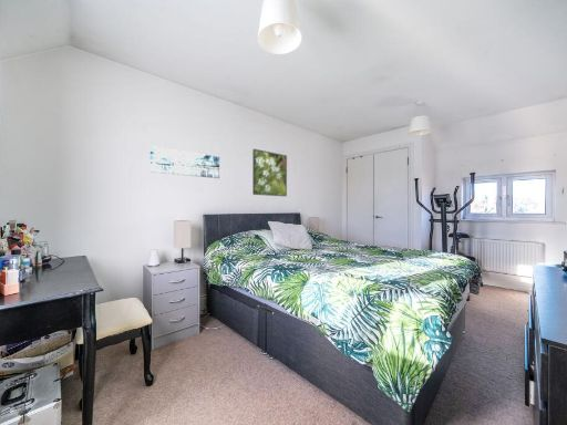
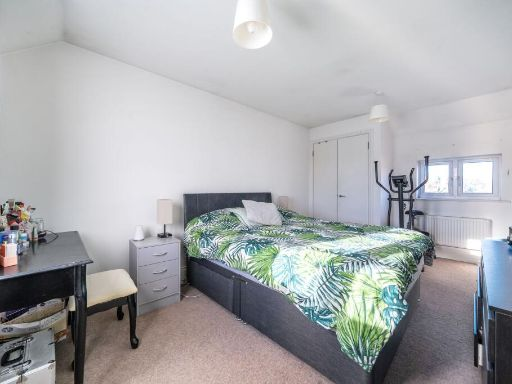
- wall art (187, 164)
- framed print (270, 174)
